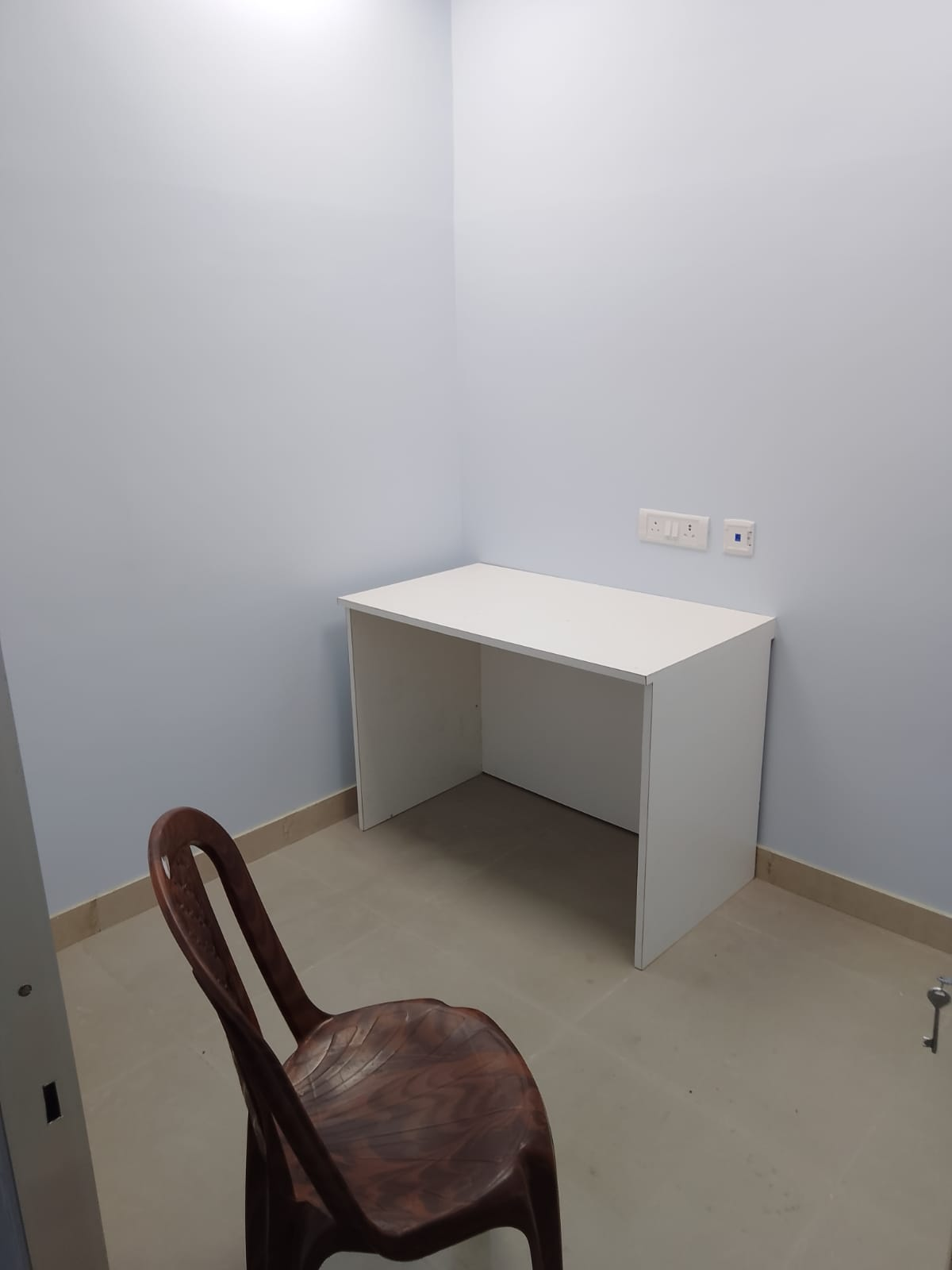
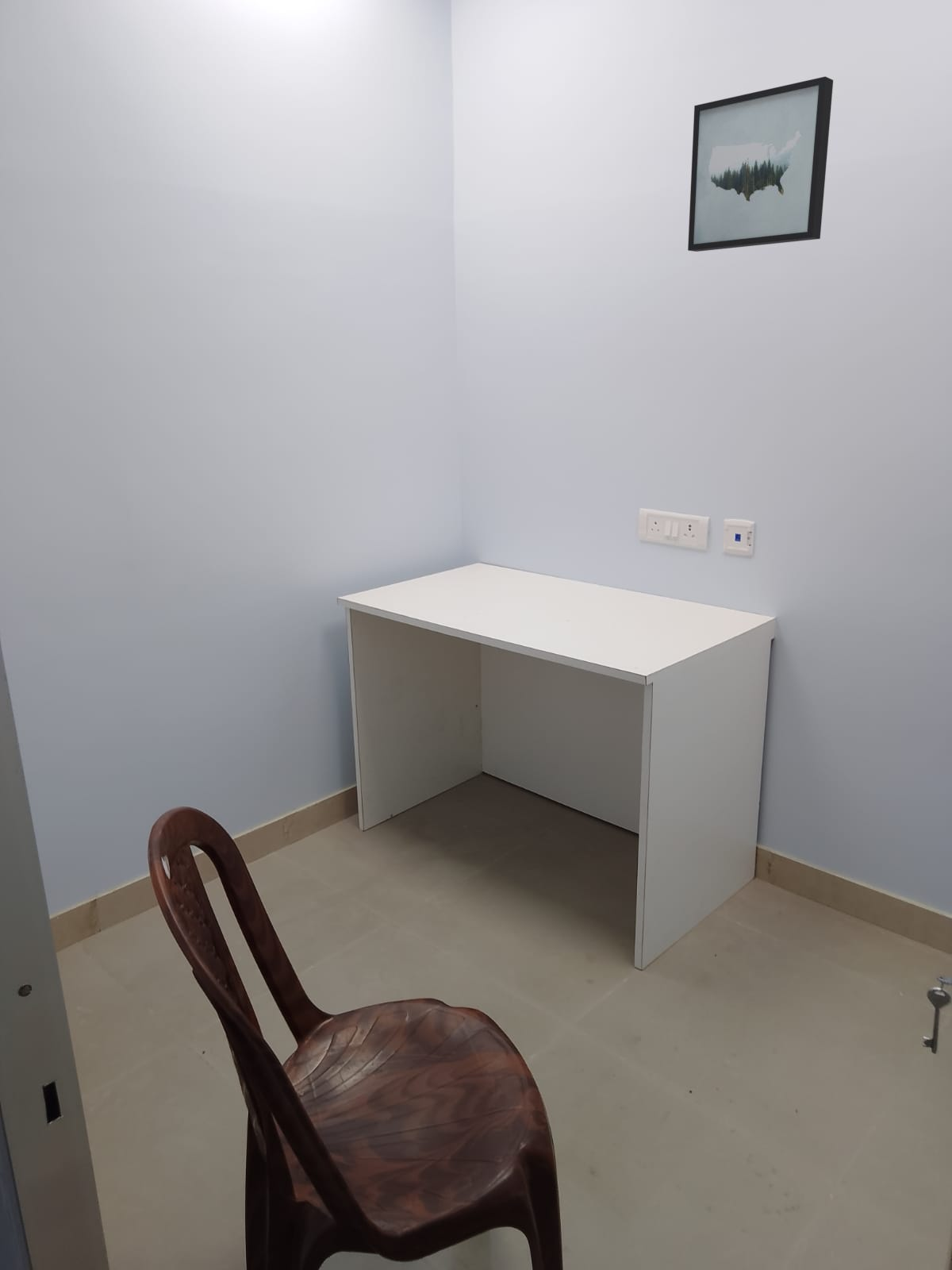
+ wall art (755, 171)
